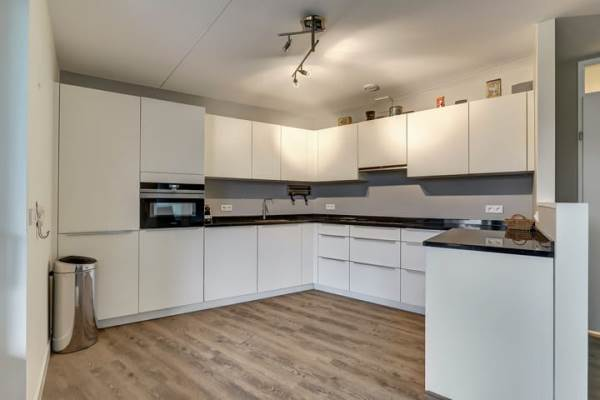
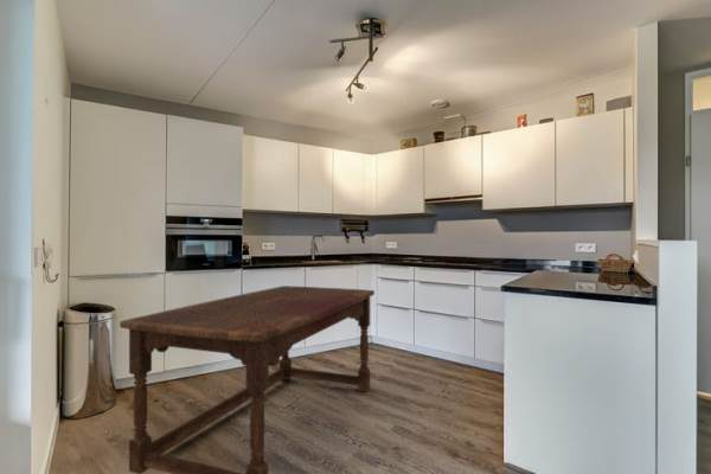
+ dining table (275, 361)
